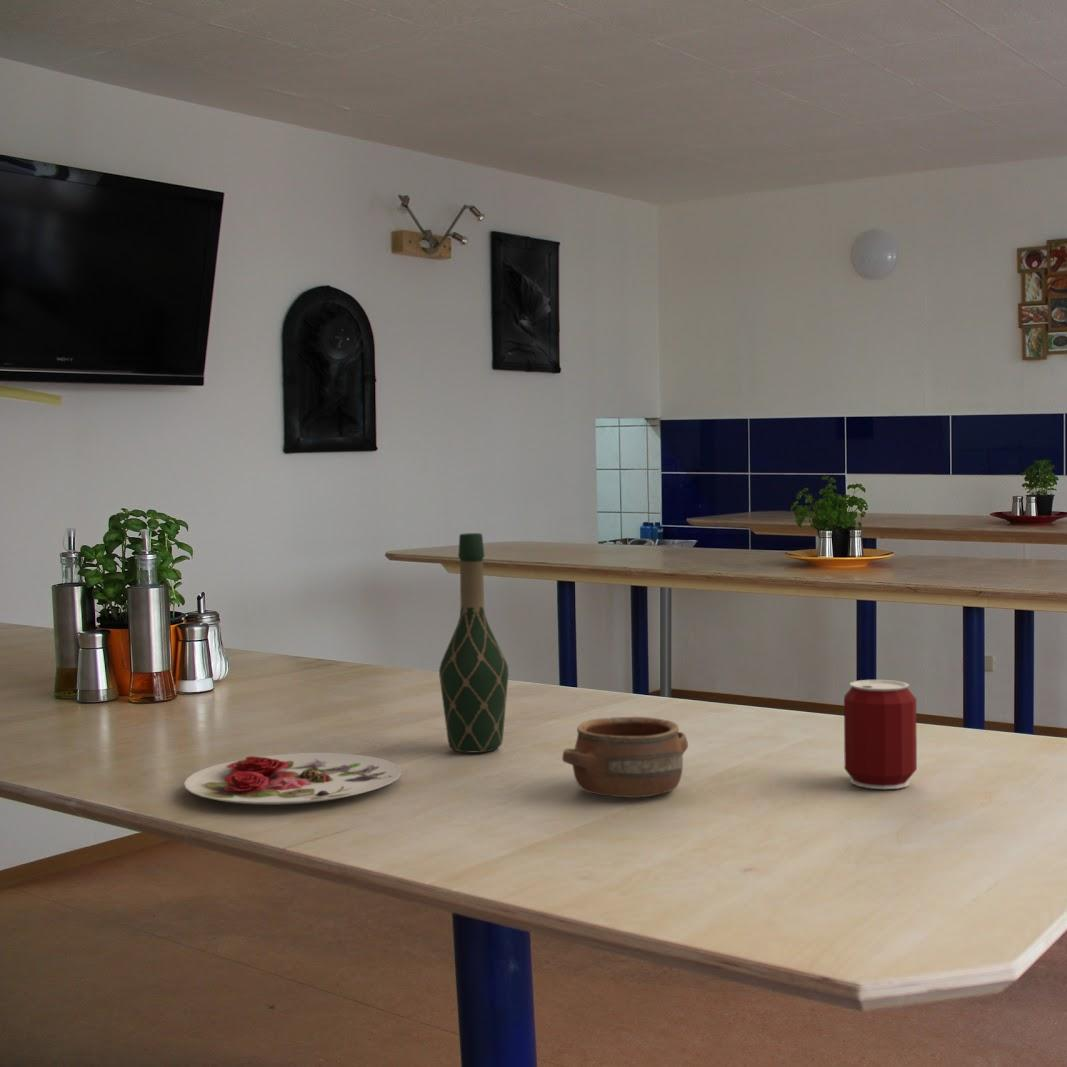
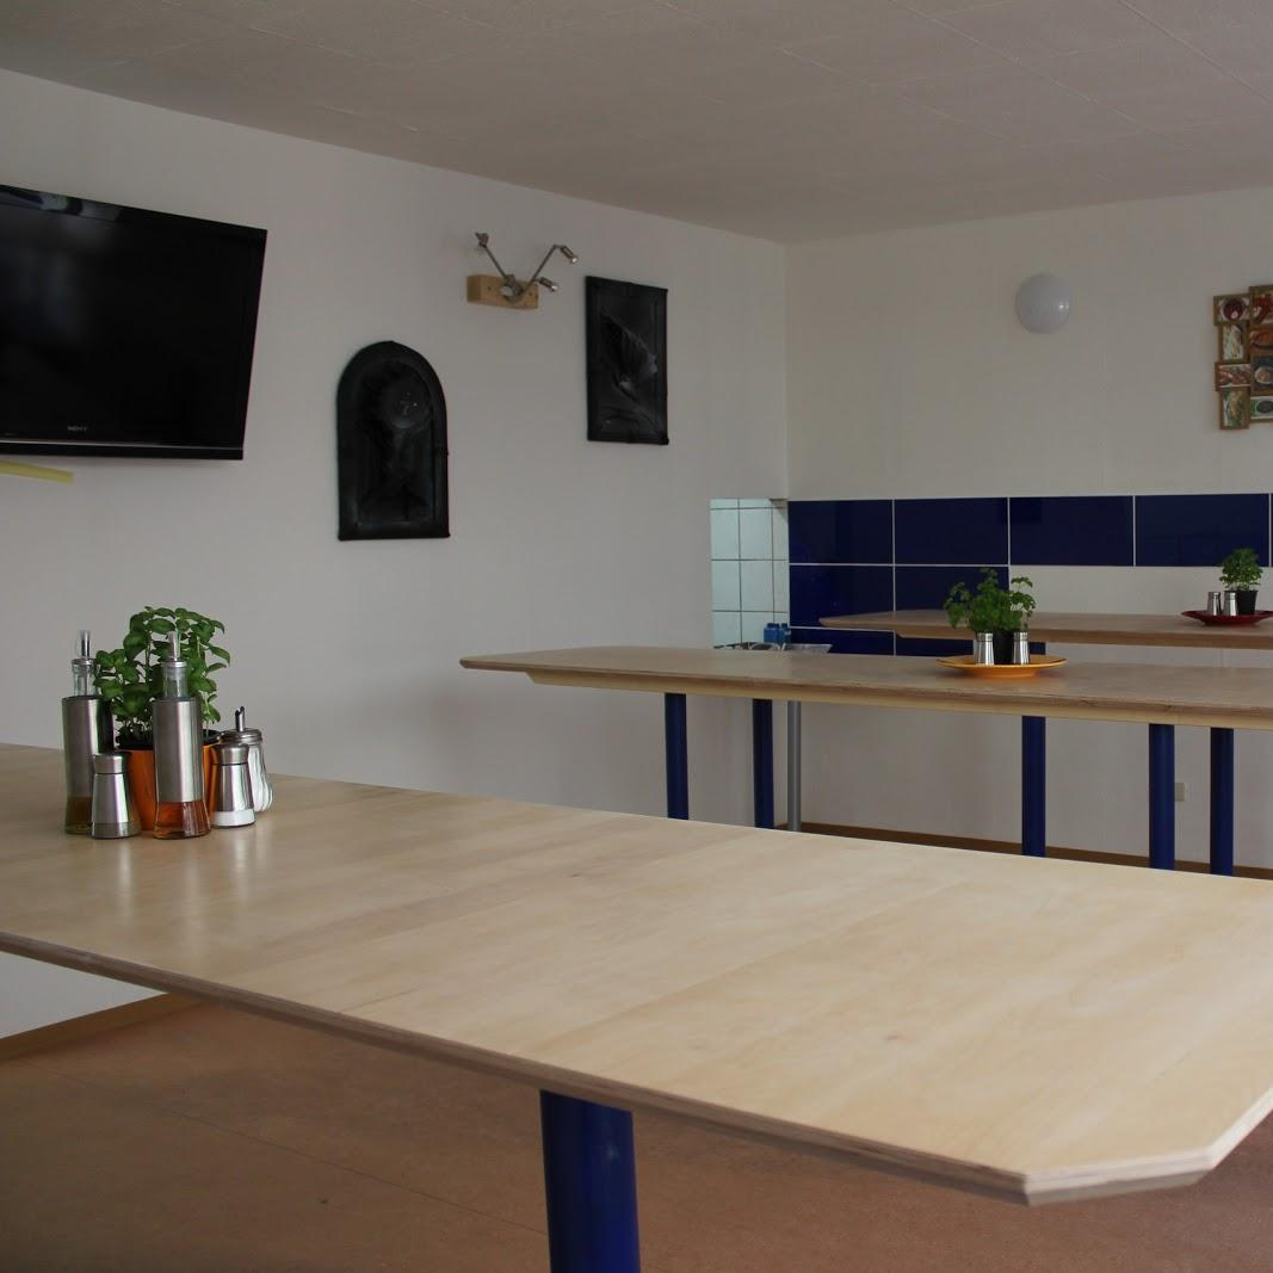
- plate (294, 774)
- wine bottle (473, 641)
- pottery (627, 757)
- can (879, 733)
